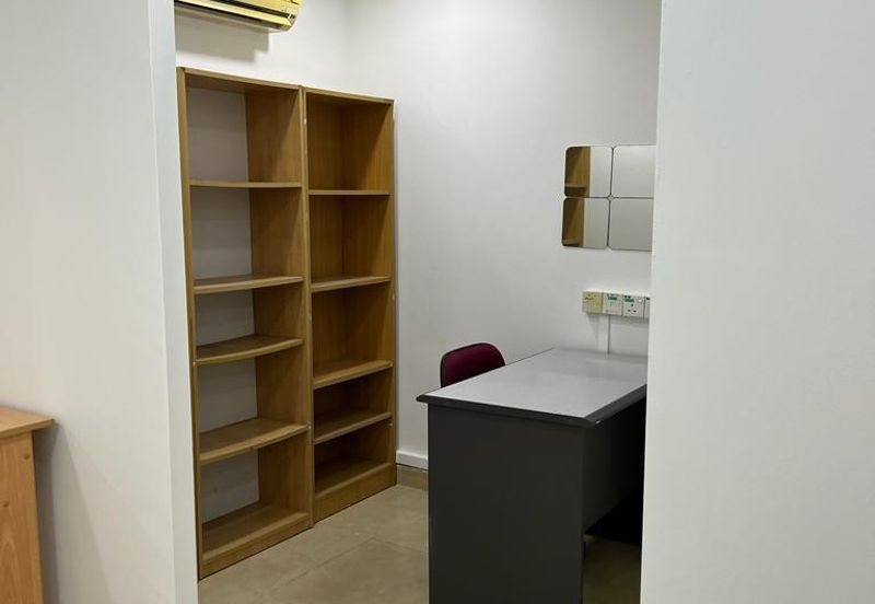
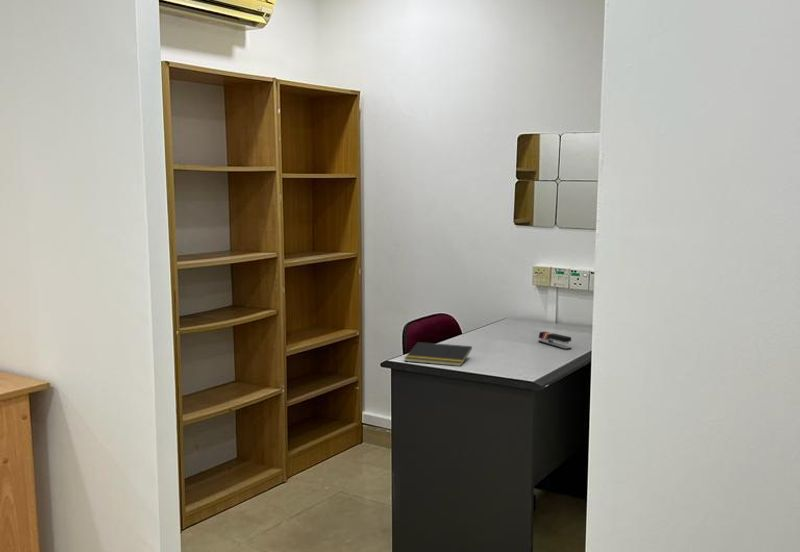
+ notepad (438, 353)
+ stapler (554, 339)
